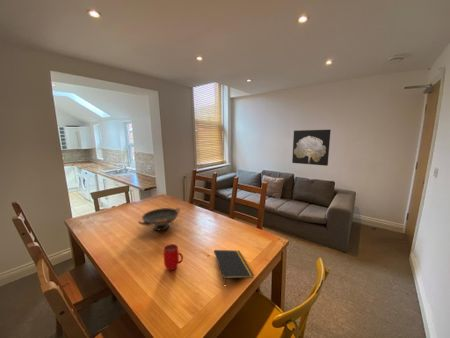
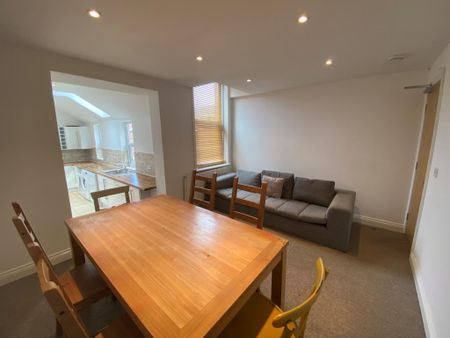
- mug (173, 258)
- decorative bowl (161, 220)
- wall art (310, 147)
- notepad (232, 262)
